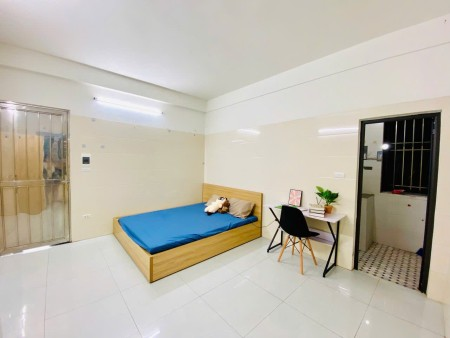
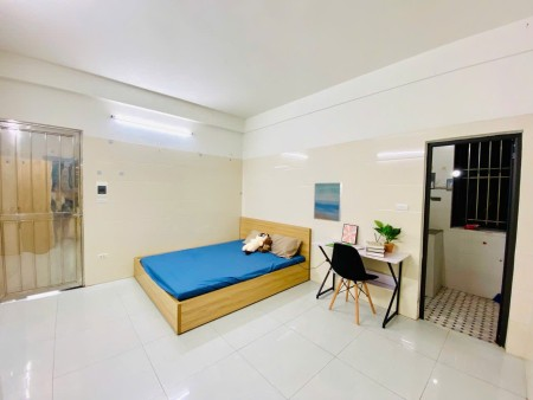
+ wall art (327, 201)
